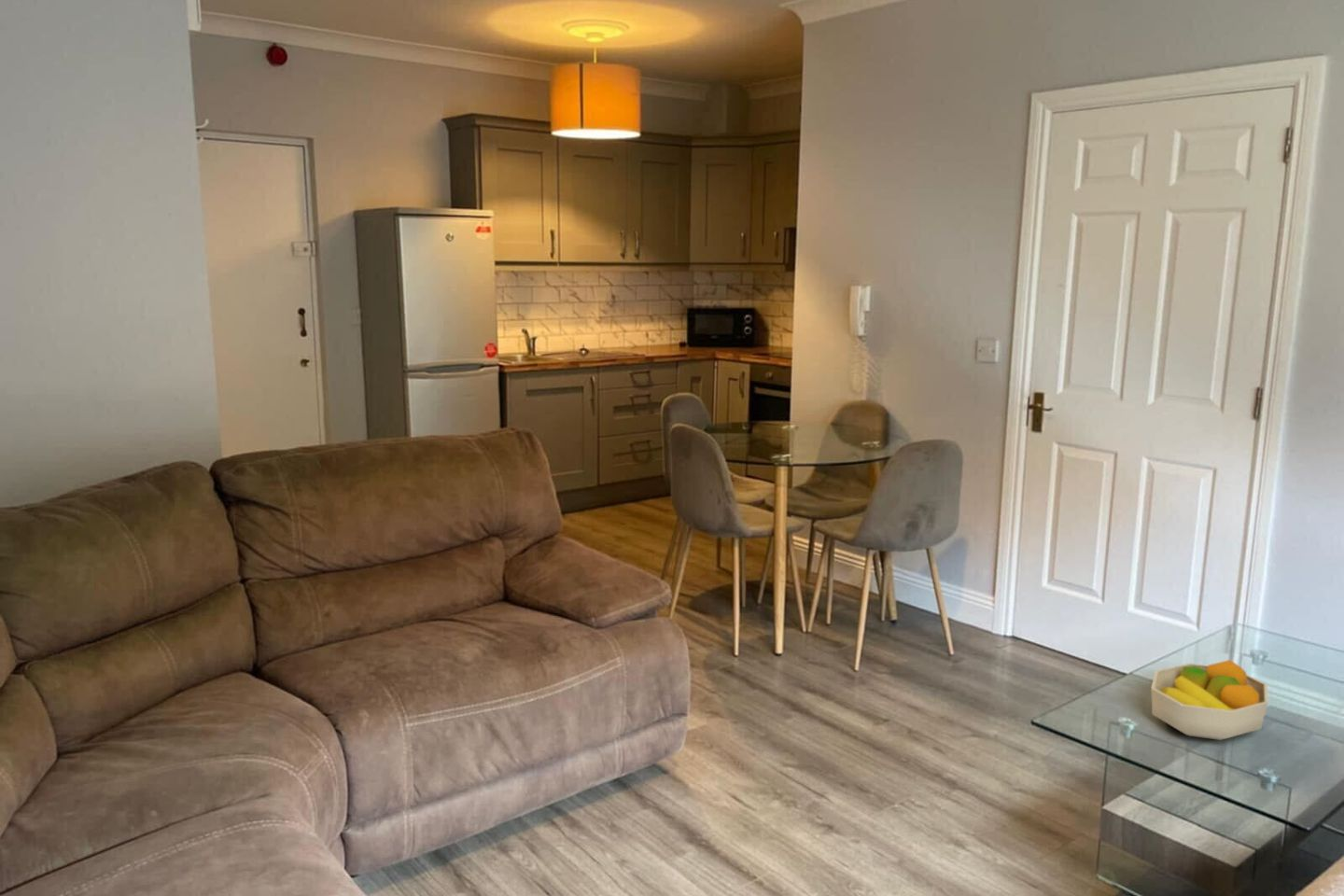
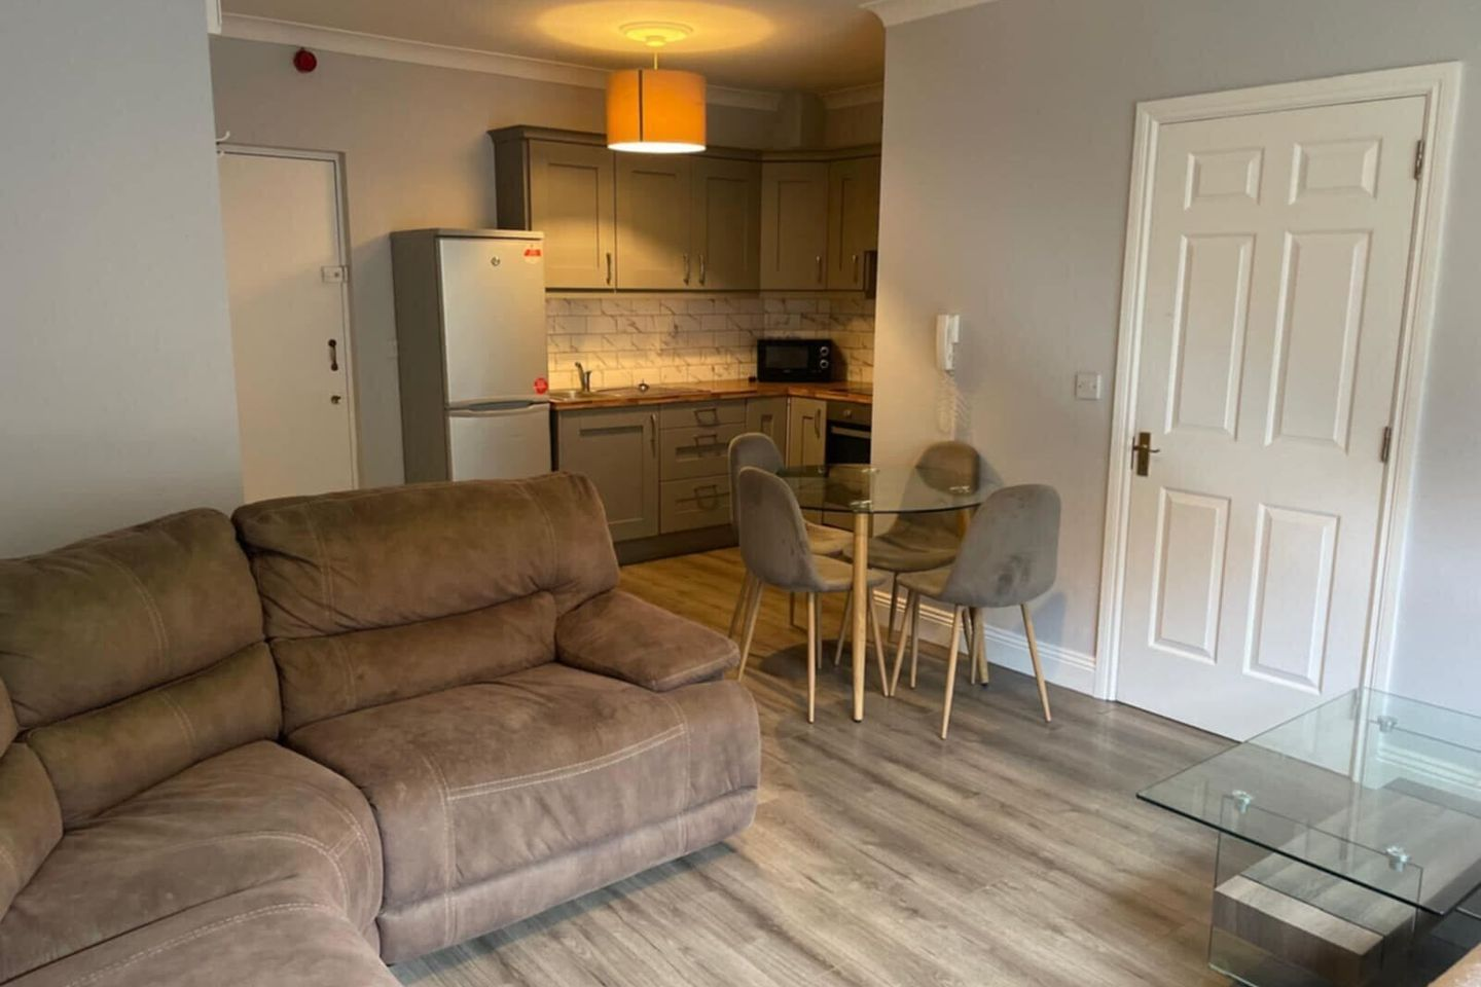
- fruit bowl (1208, 695)
